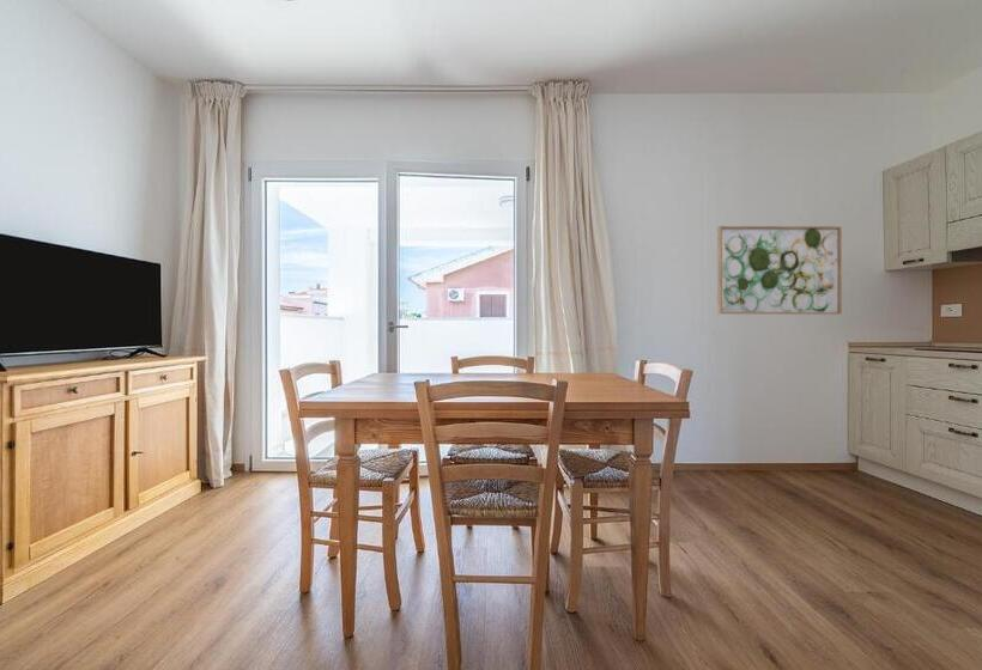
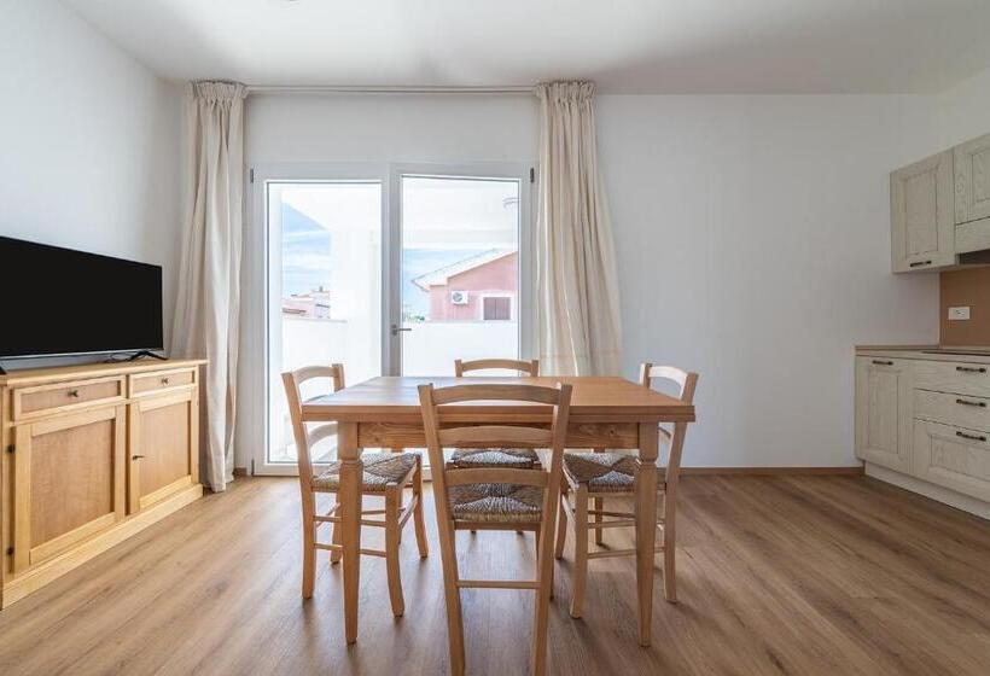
- wall art (780, 269)
